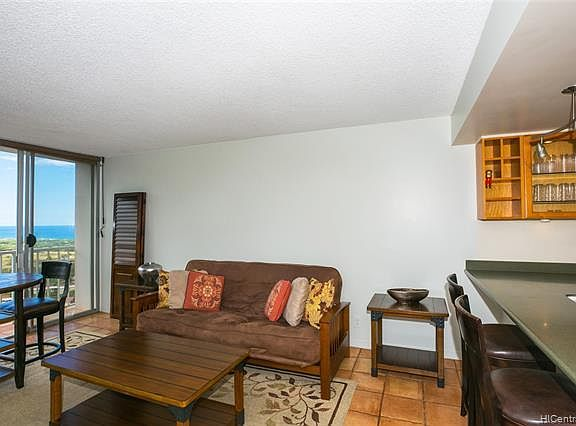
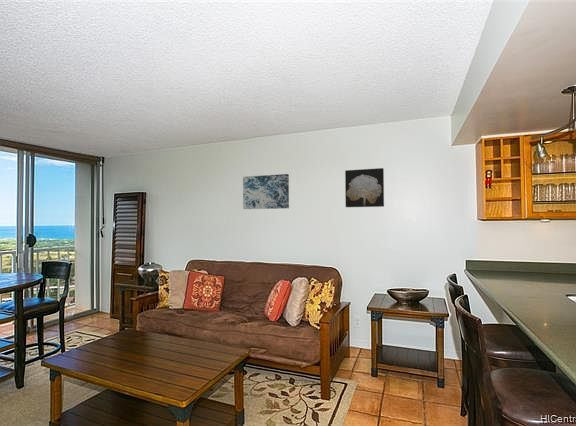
+ wall art (265, 192)
+ wall art (364, 188)
